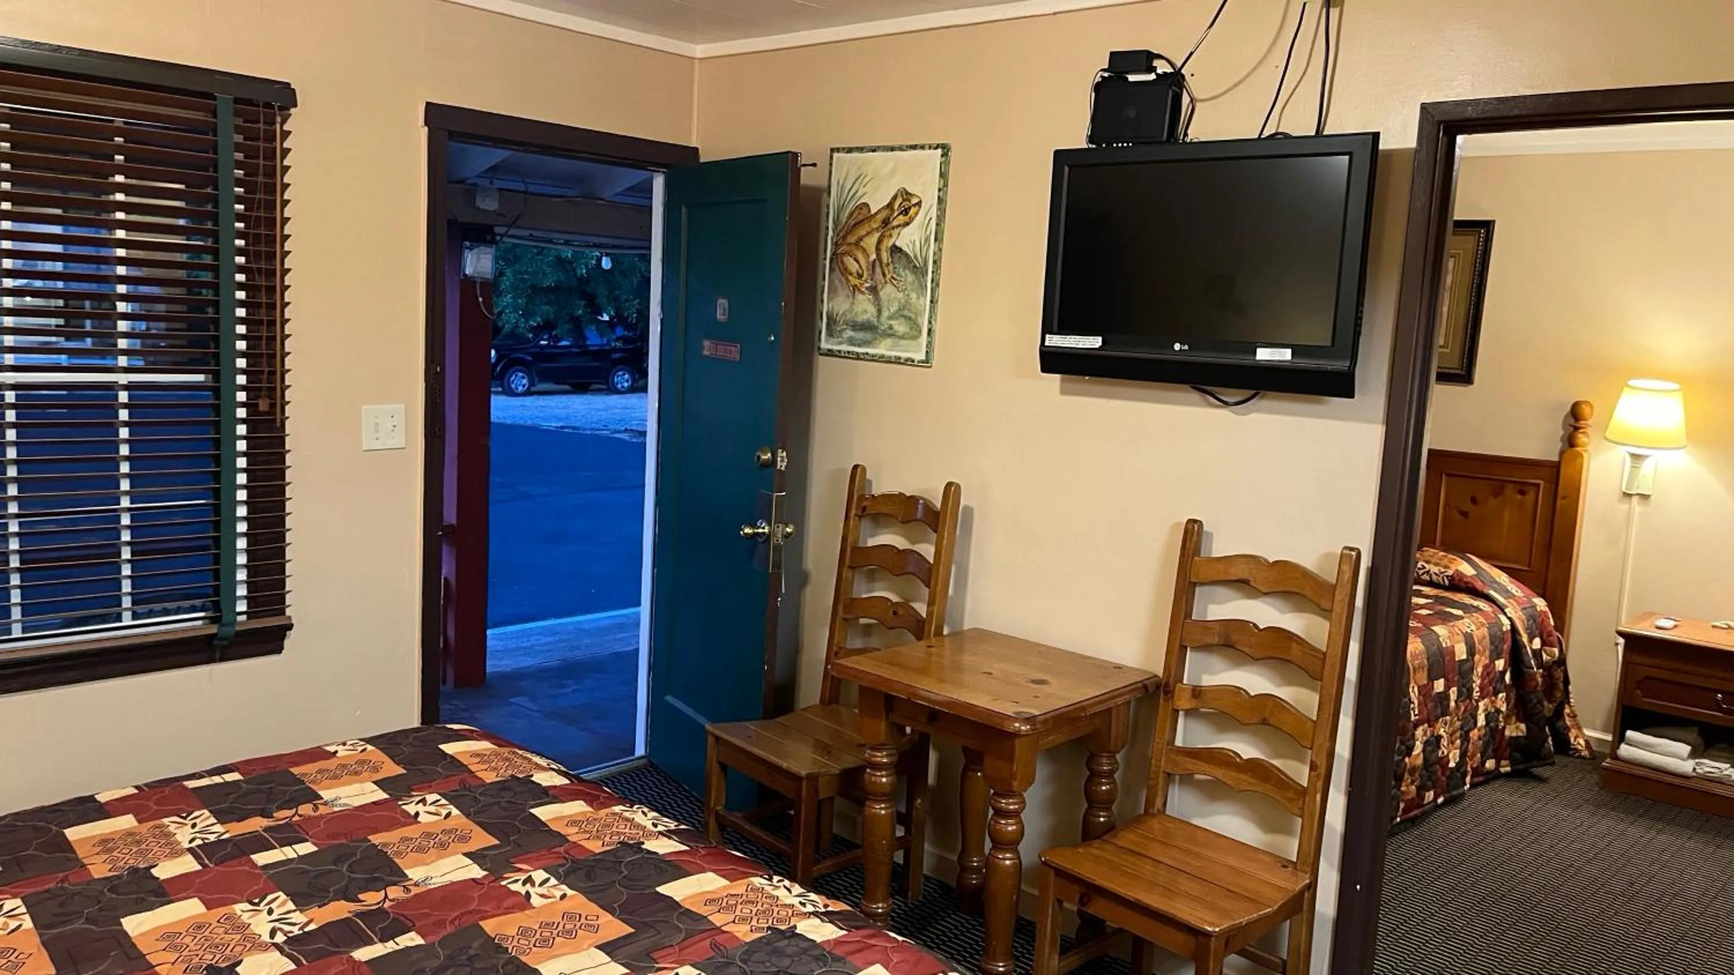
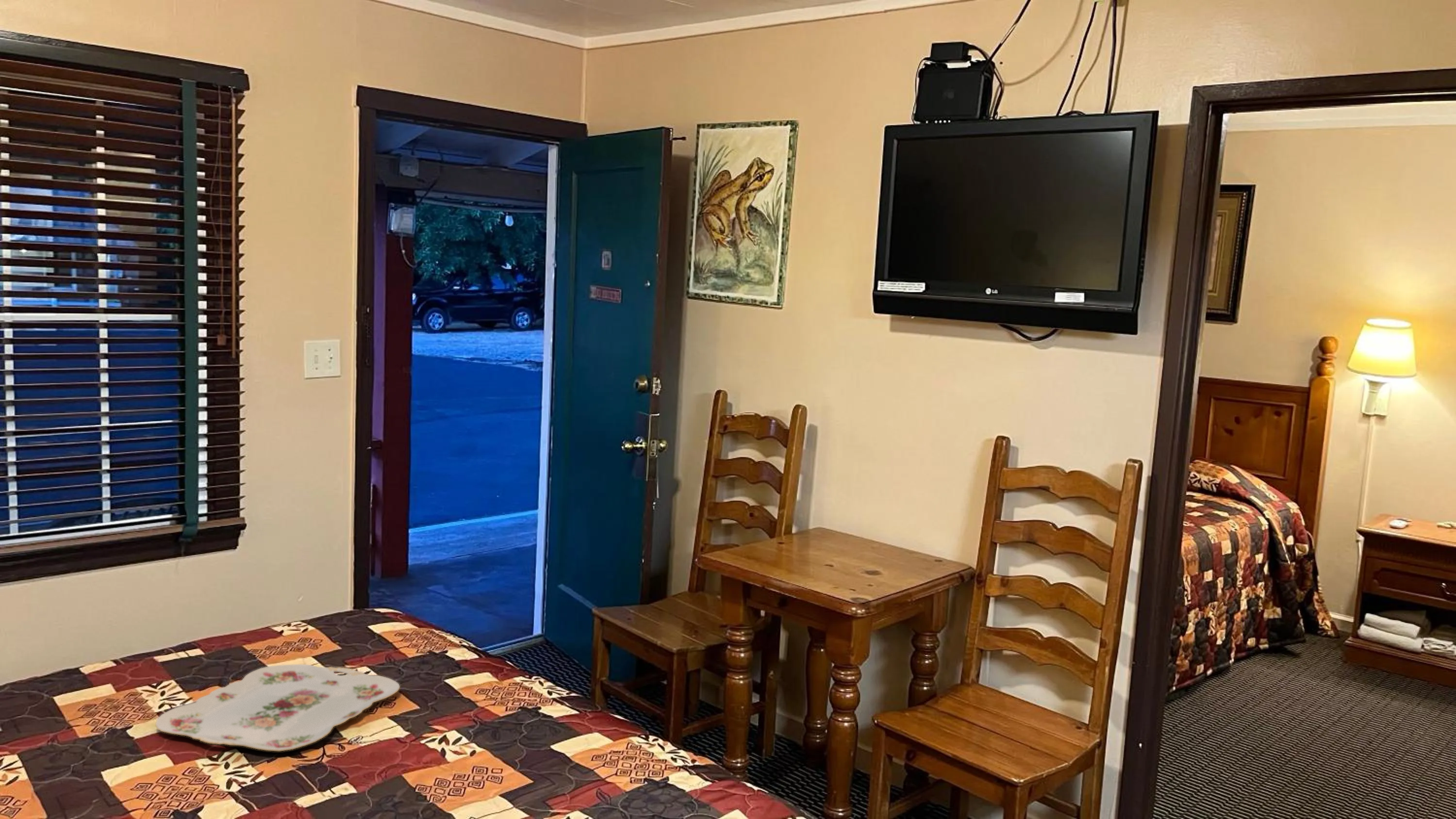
+ serving tray (285, 705)
